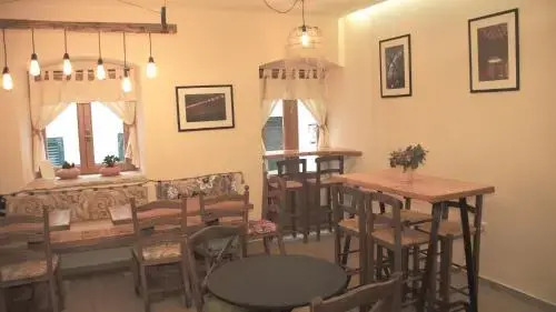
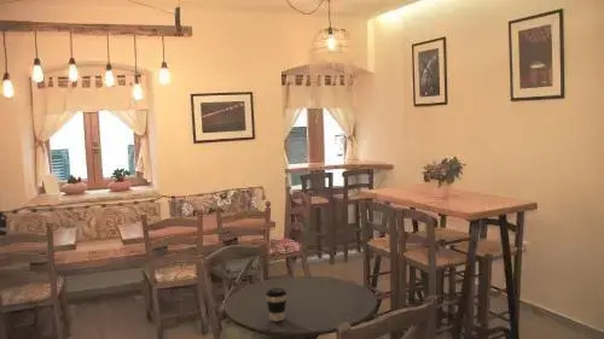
+ coffee cup (277, 304)
